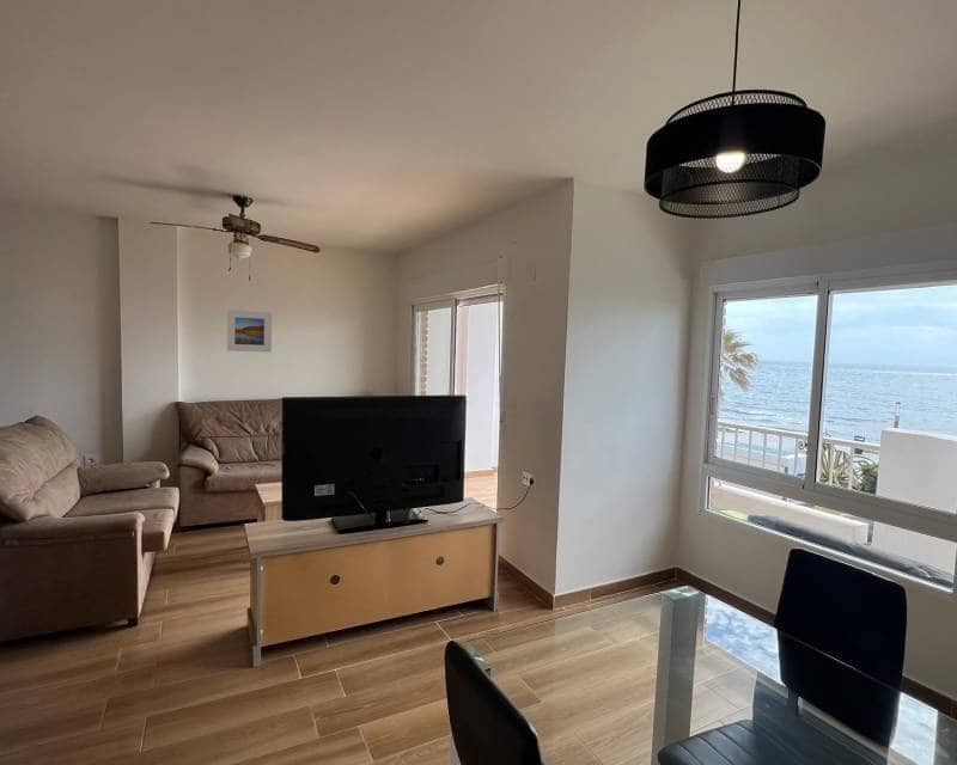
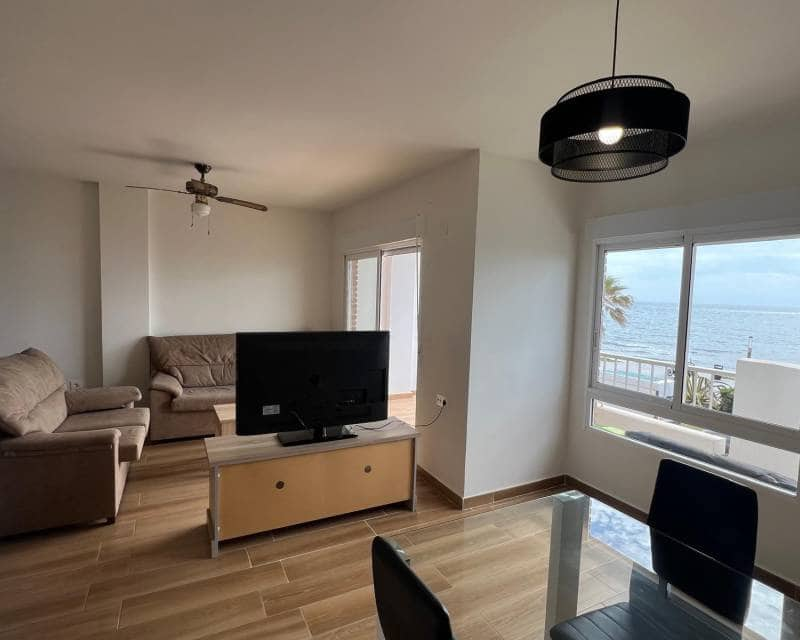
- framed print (249, 331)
